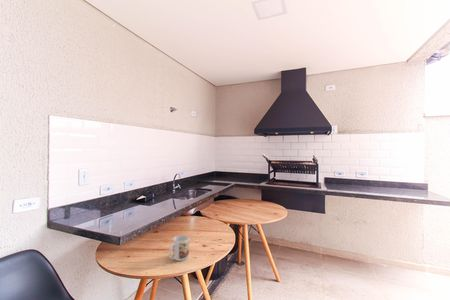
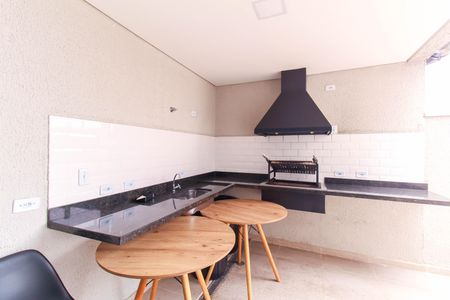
- mug (178, 248)
